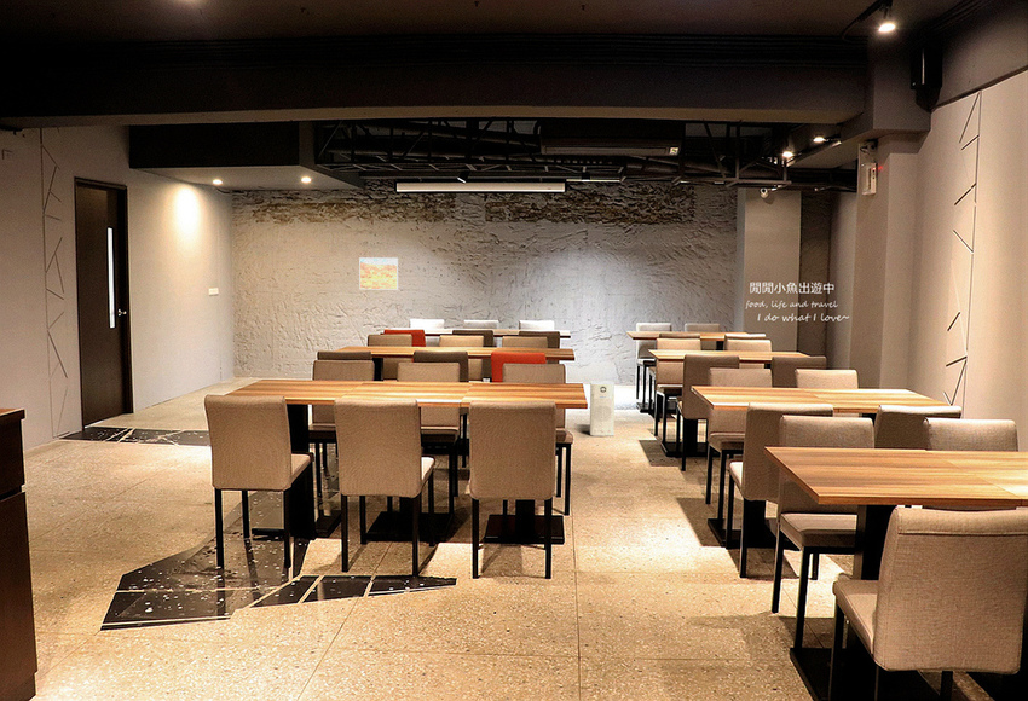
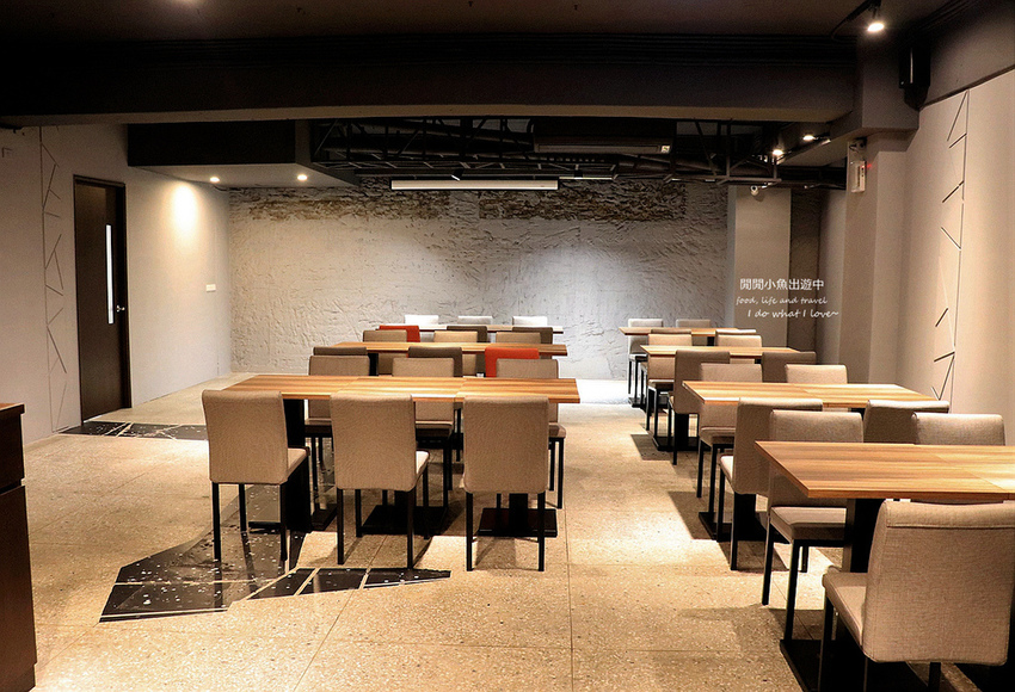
- air purifier (601, 407)
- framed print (379, 273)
